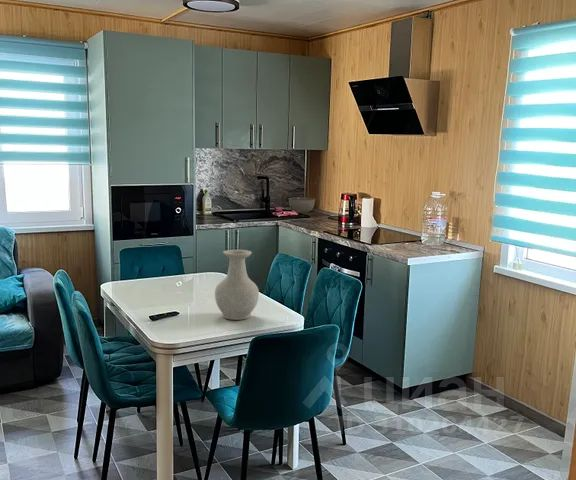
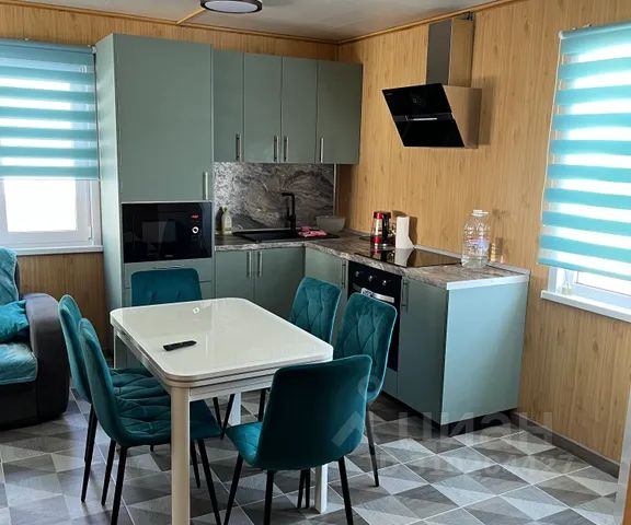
- vase (236, 284)
